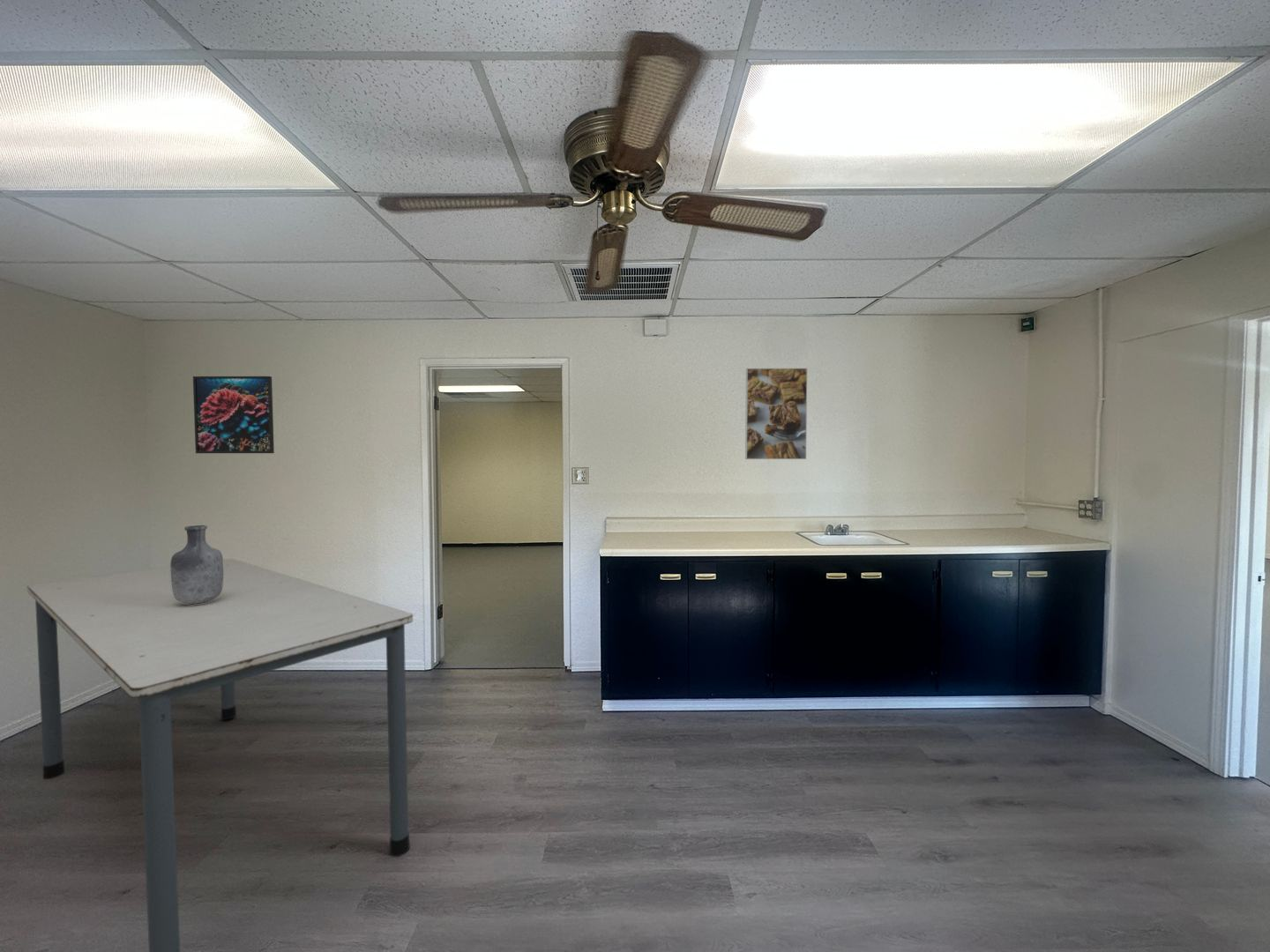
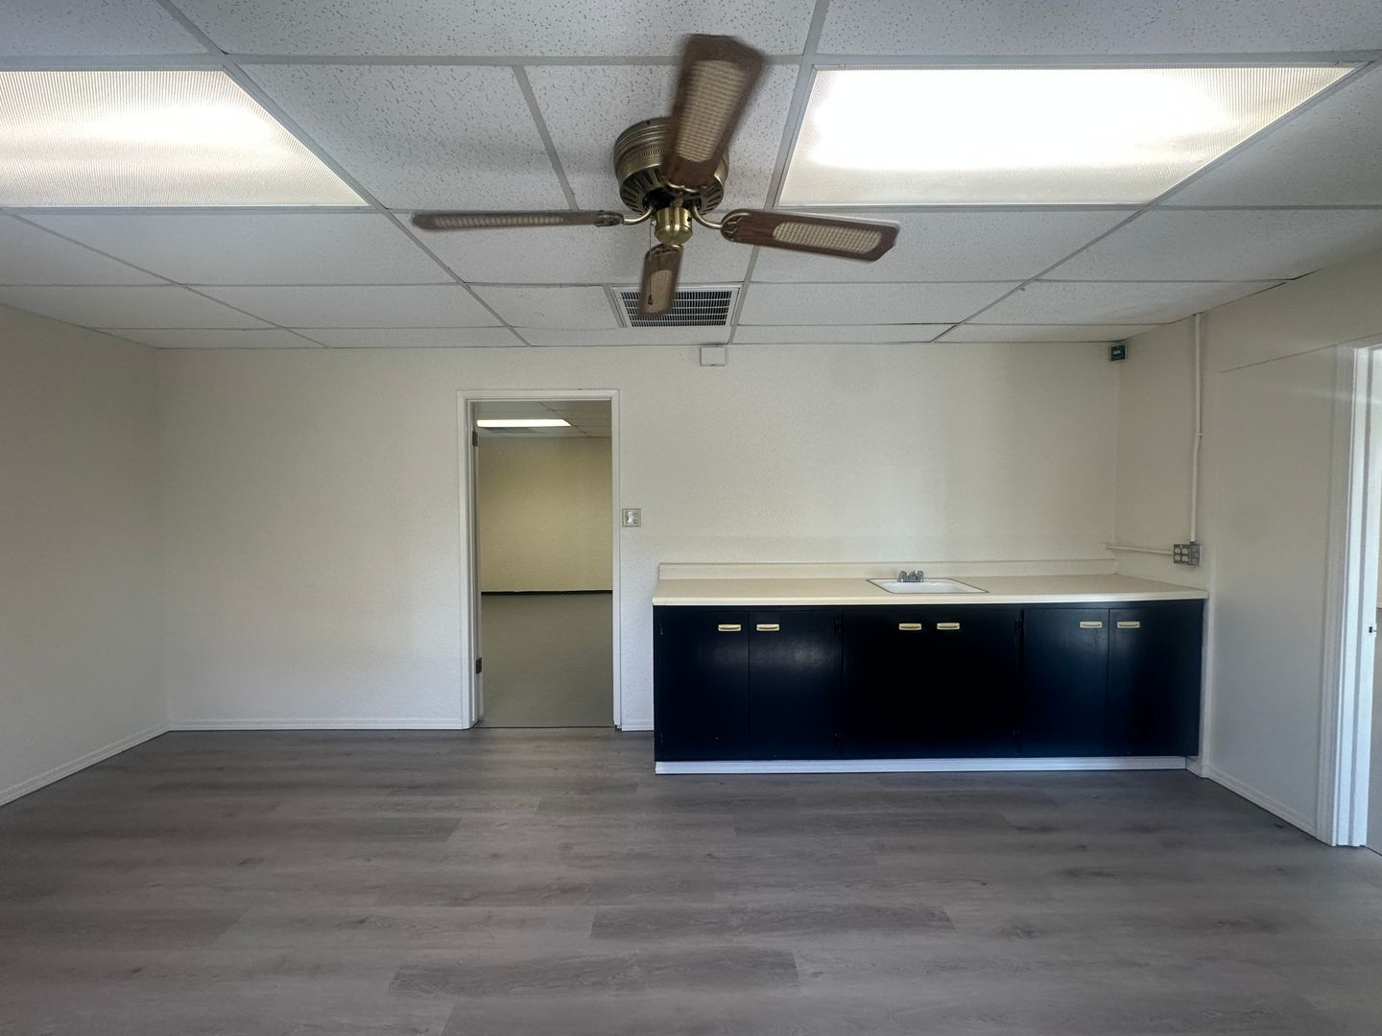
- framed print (776, 413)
- dining table (199, 691)
- vase (197, 564)
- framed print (233, 414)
